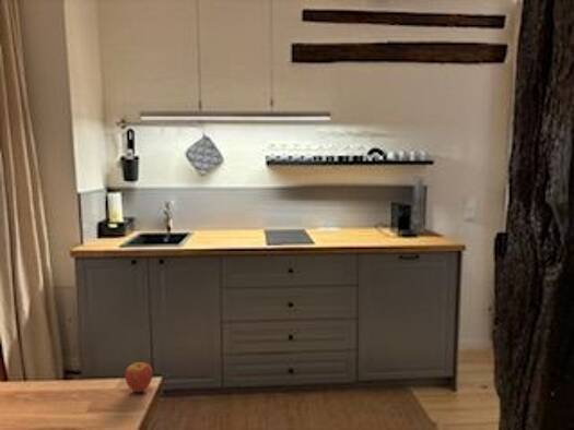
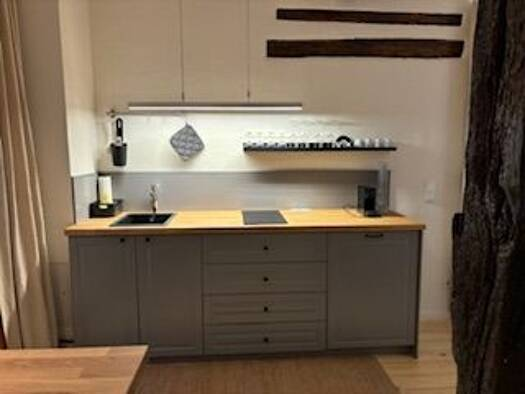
- fruit (138, 374)
